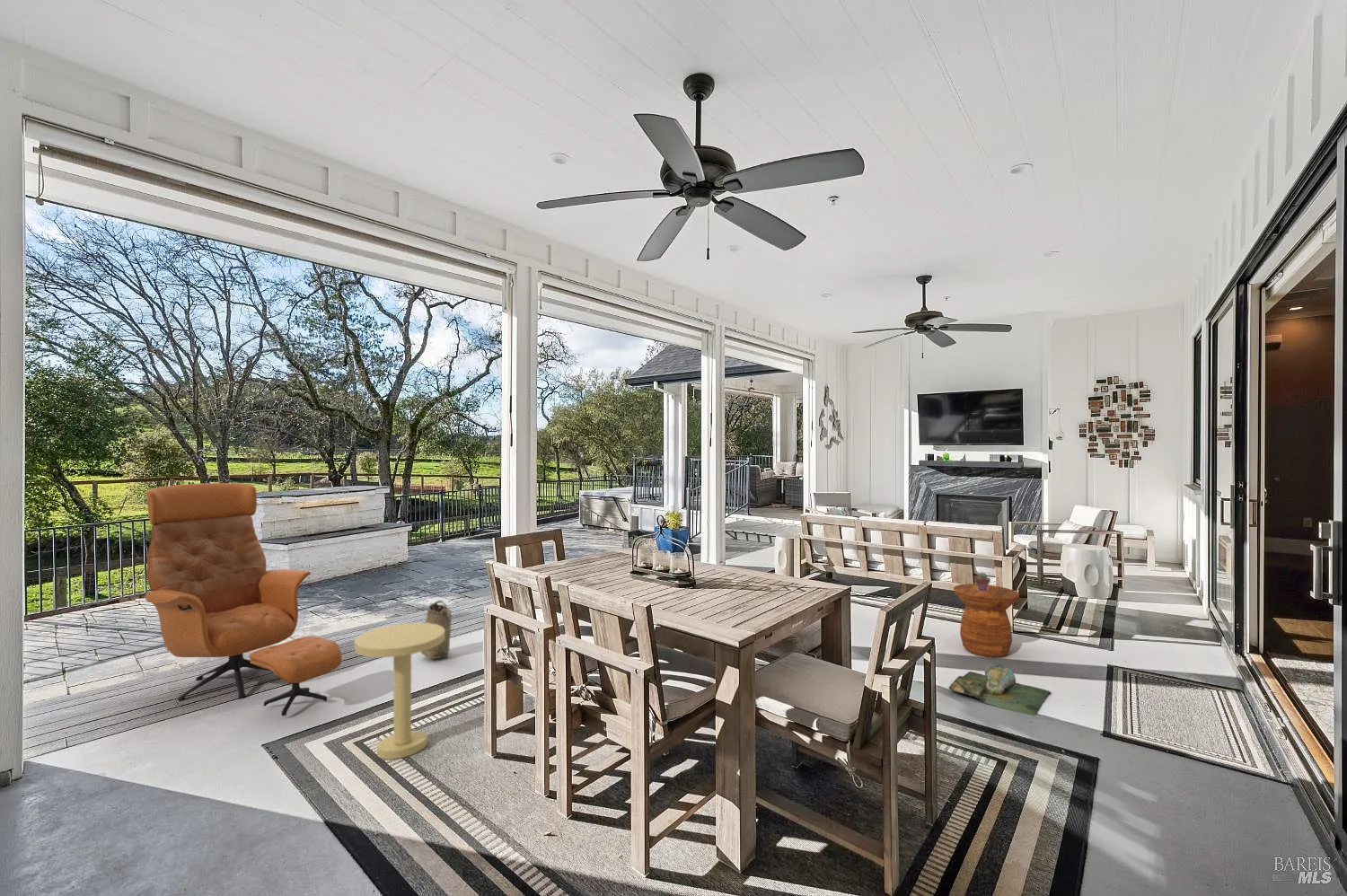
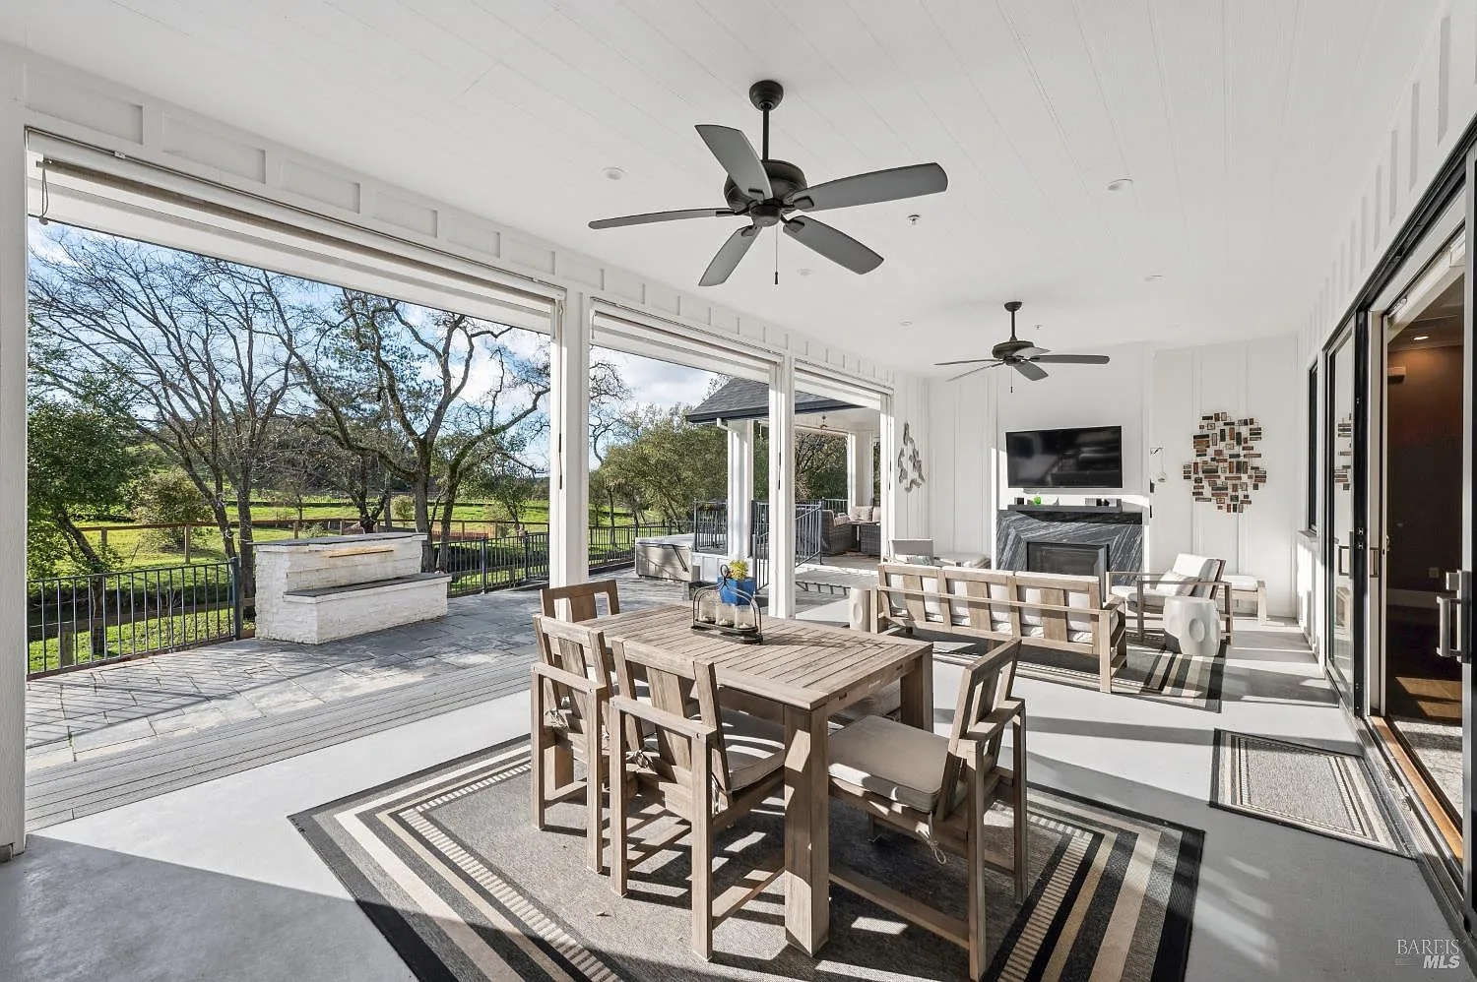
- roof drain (999, 678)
- side table (401, 691)
- lounge chair (248, 586)
- potted succulent (982, 581)
- basket (439, 625)
- side table (985, 620)
